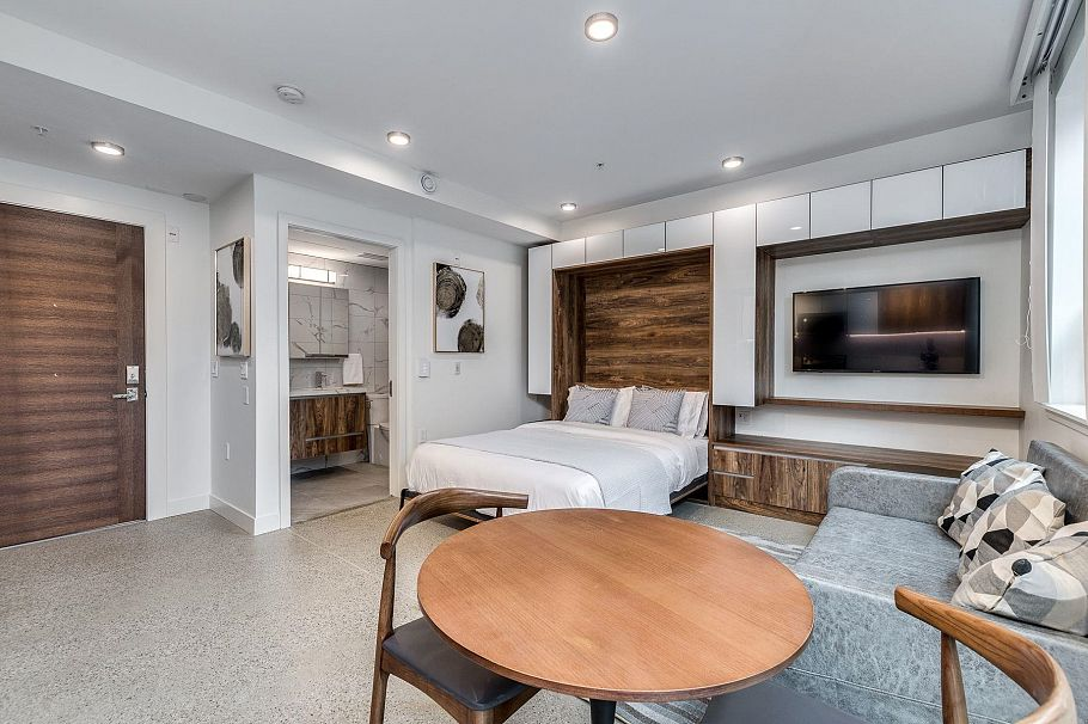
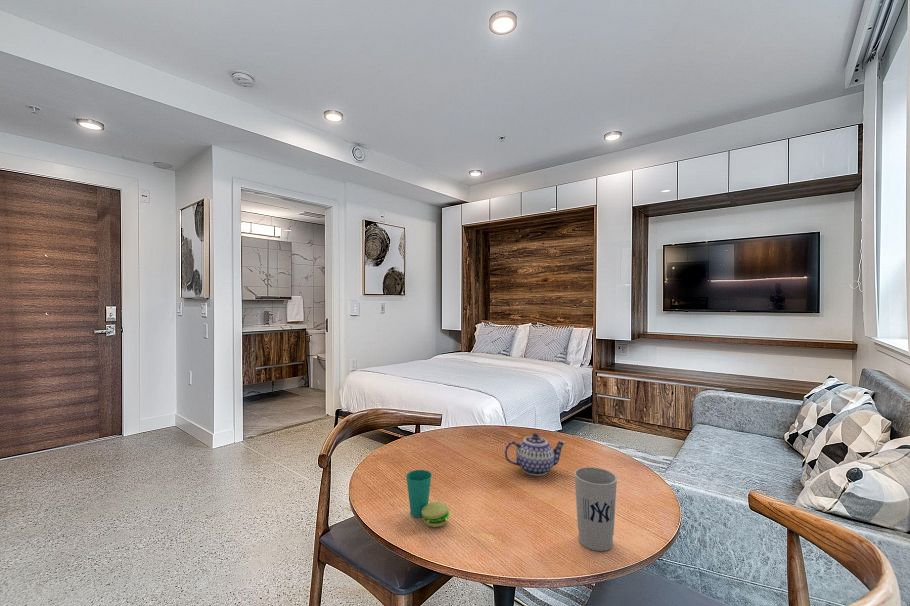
+ teapot (535, 452)
+ cup (427, 498)
+ cup (595, 508)
